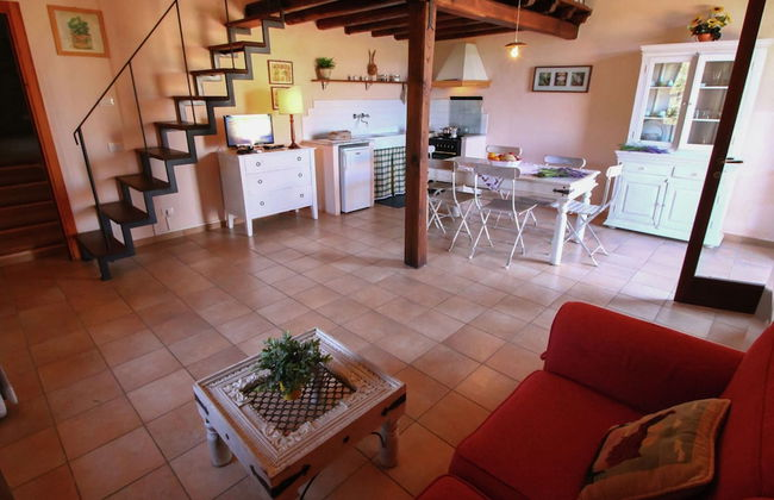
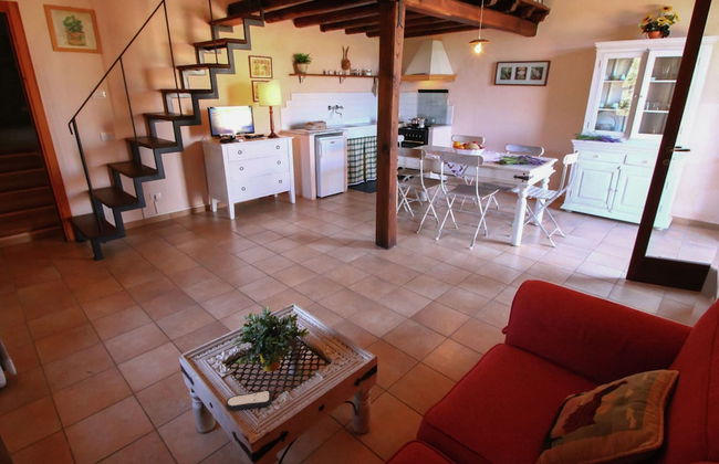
+ remote control (249, 400)
